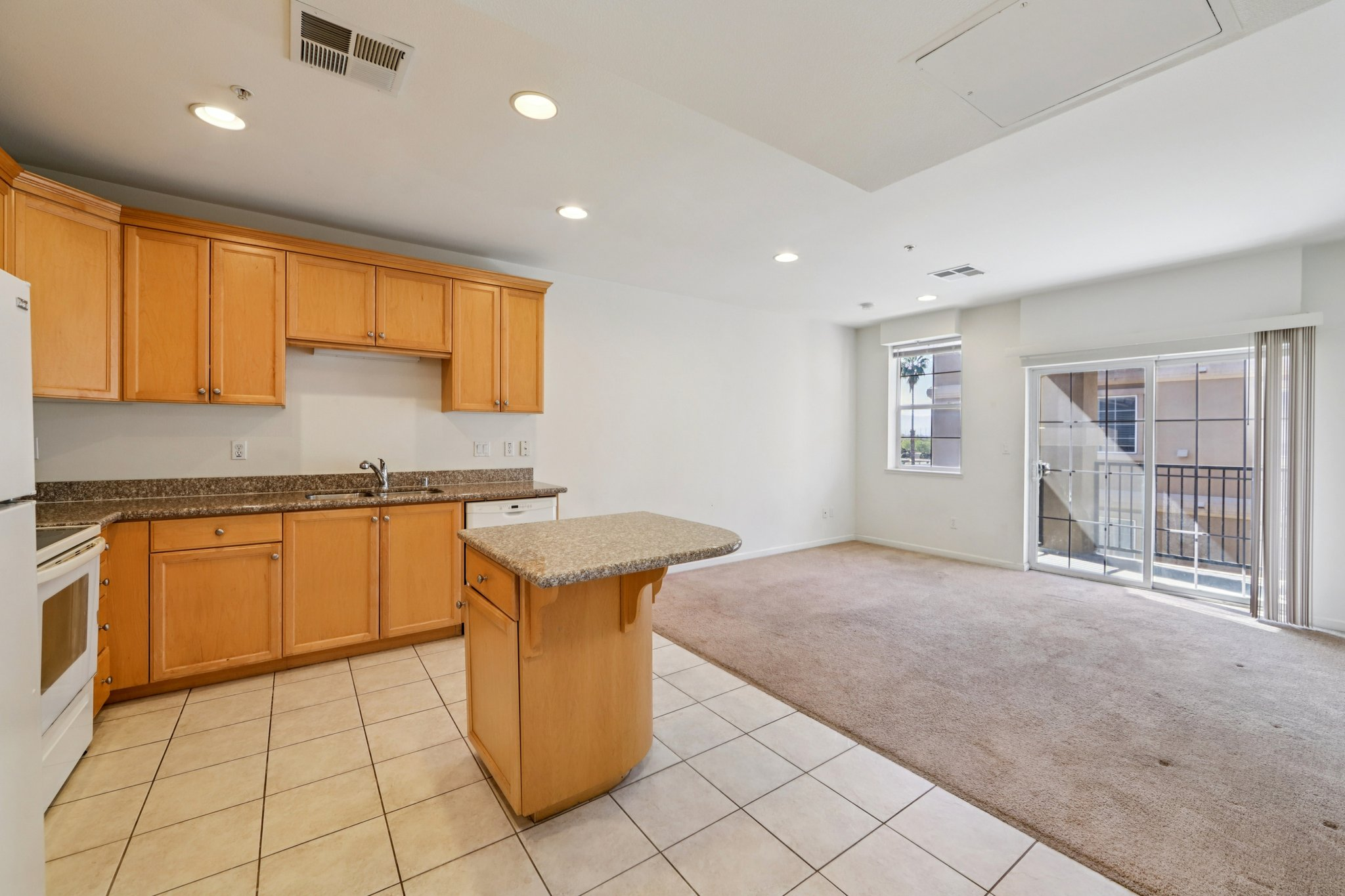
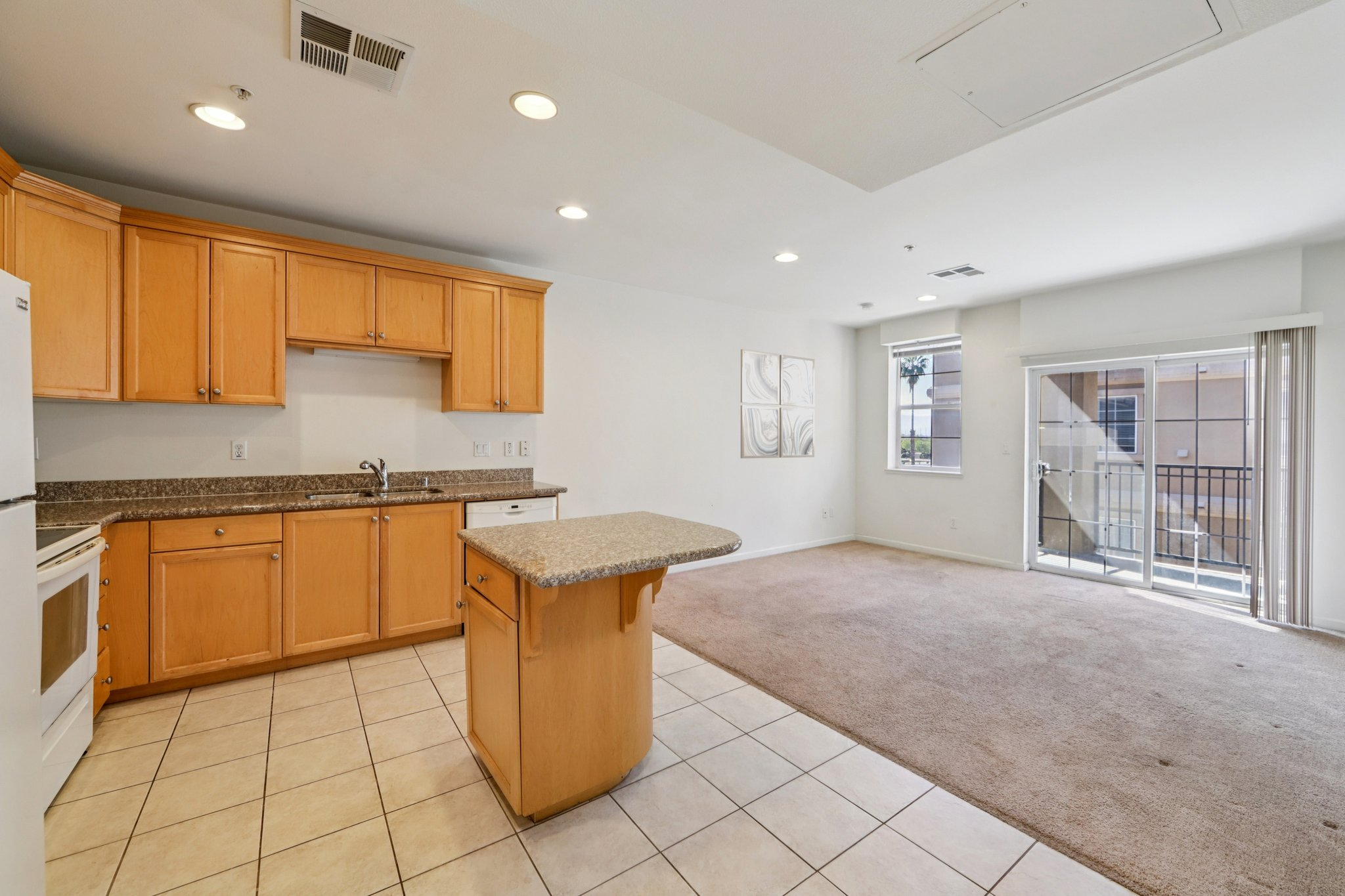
+ wall art (780, 404)
